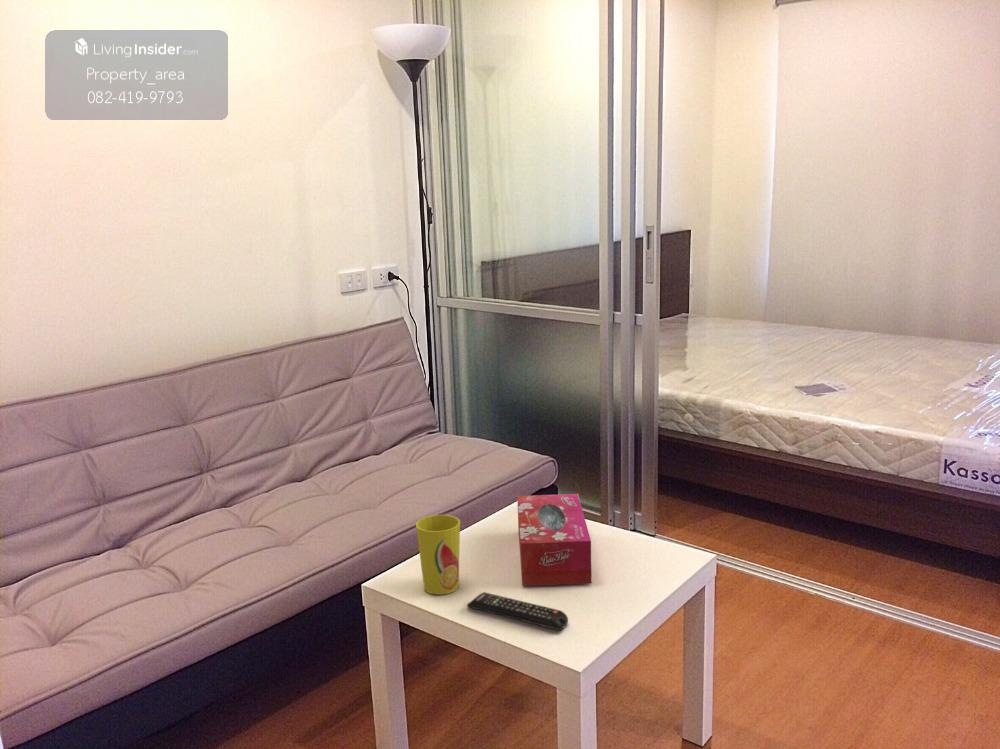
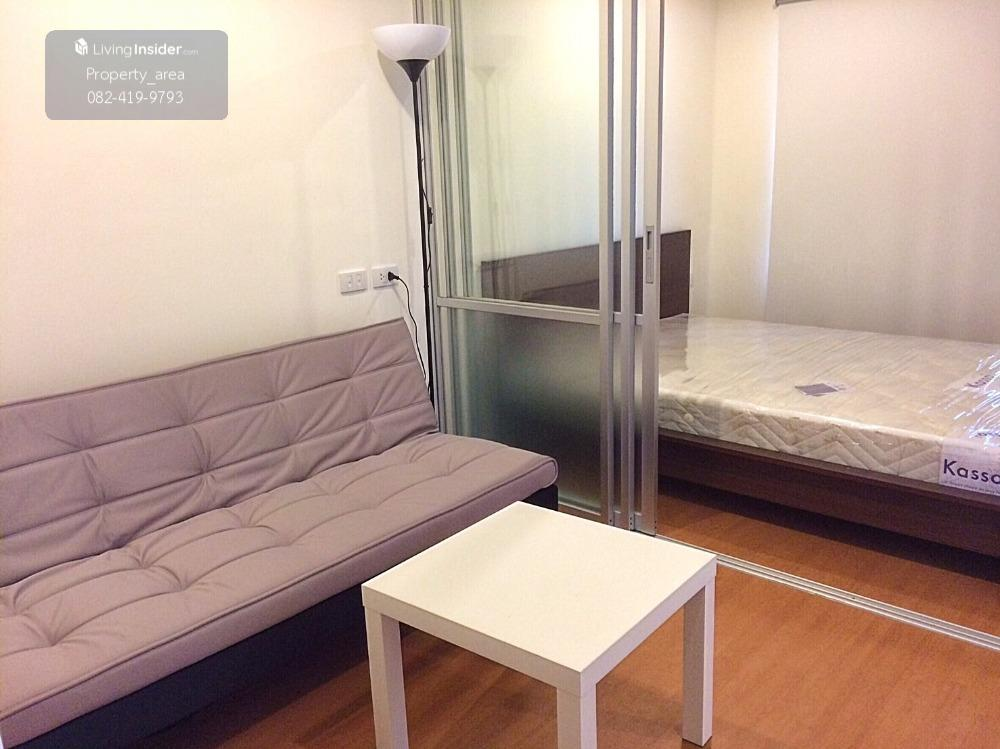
- remote control (516, 610)
- cup (439, 555)
- tissue box (551, 536)
